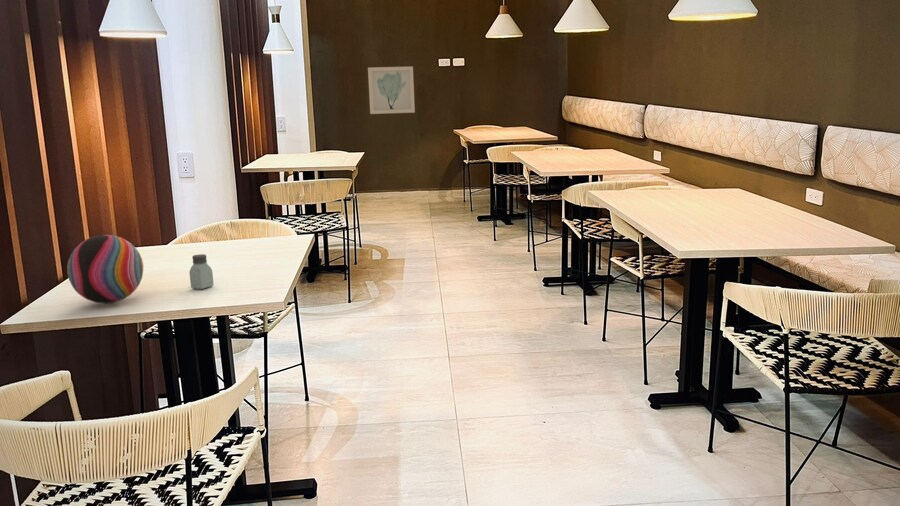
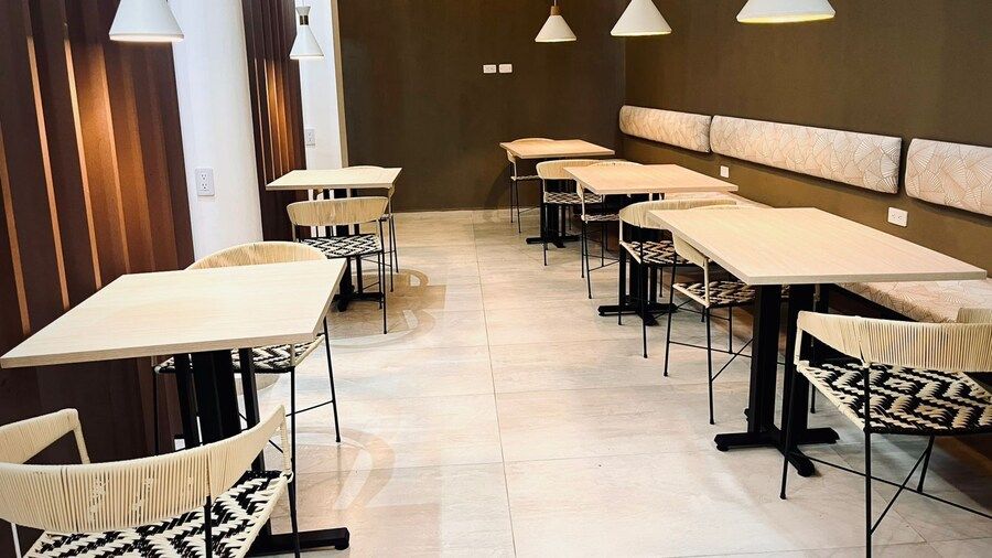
- decorative ball (106, 269)
- wall art (391, 90)
- saltshaker (200, 271)
